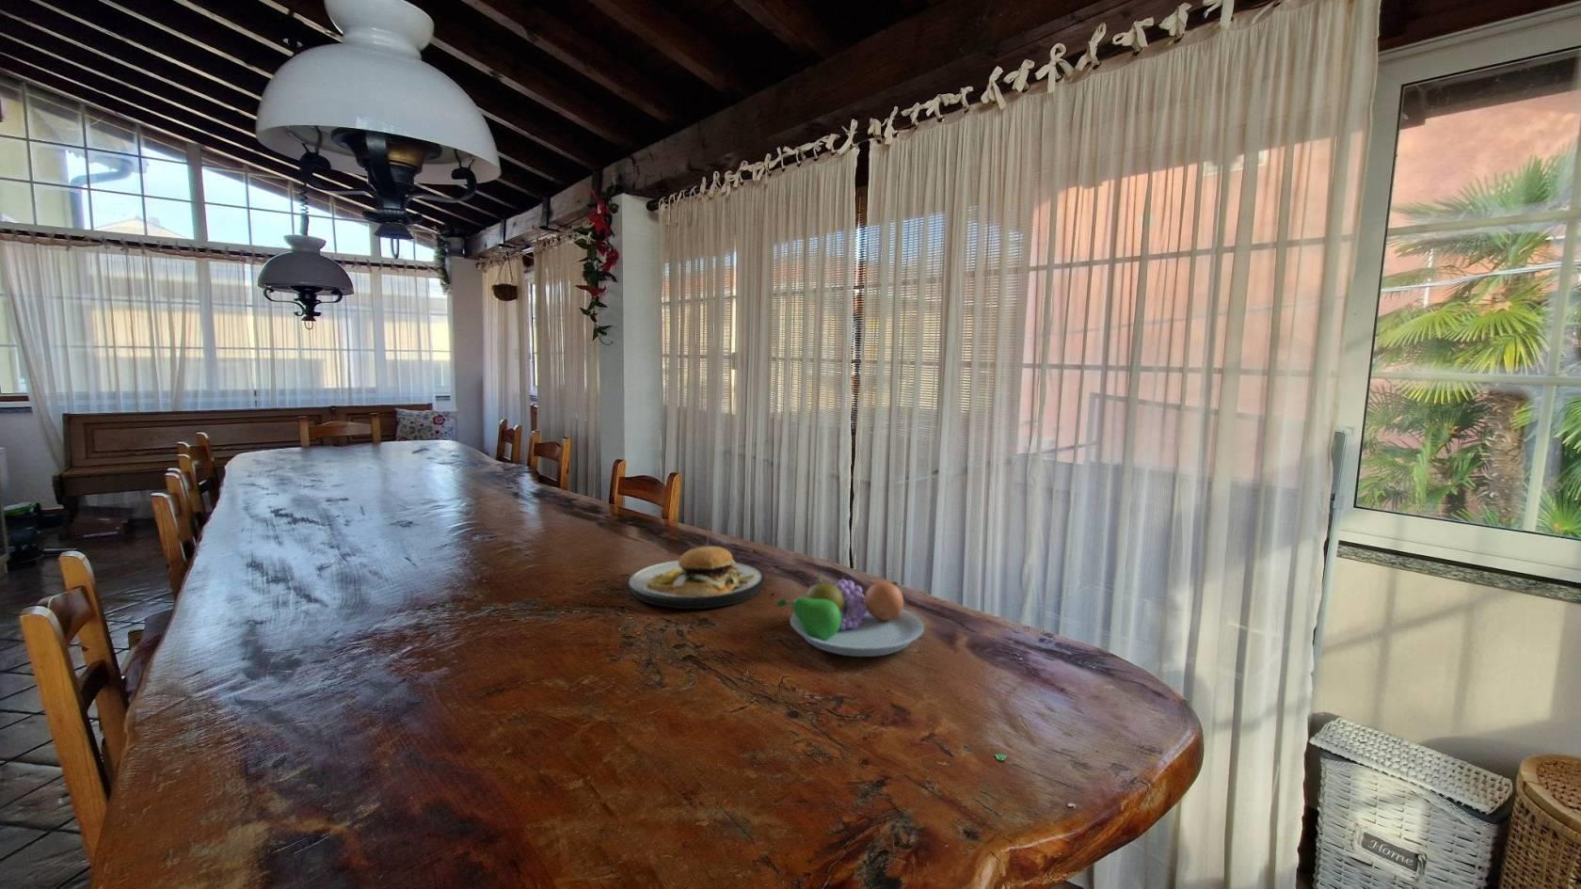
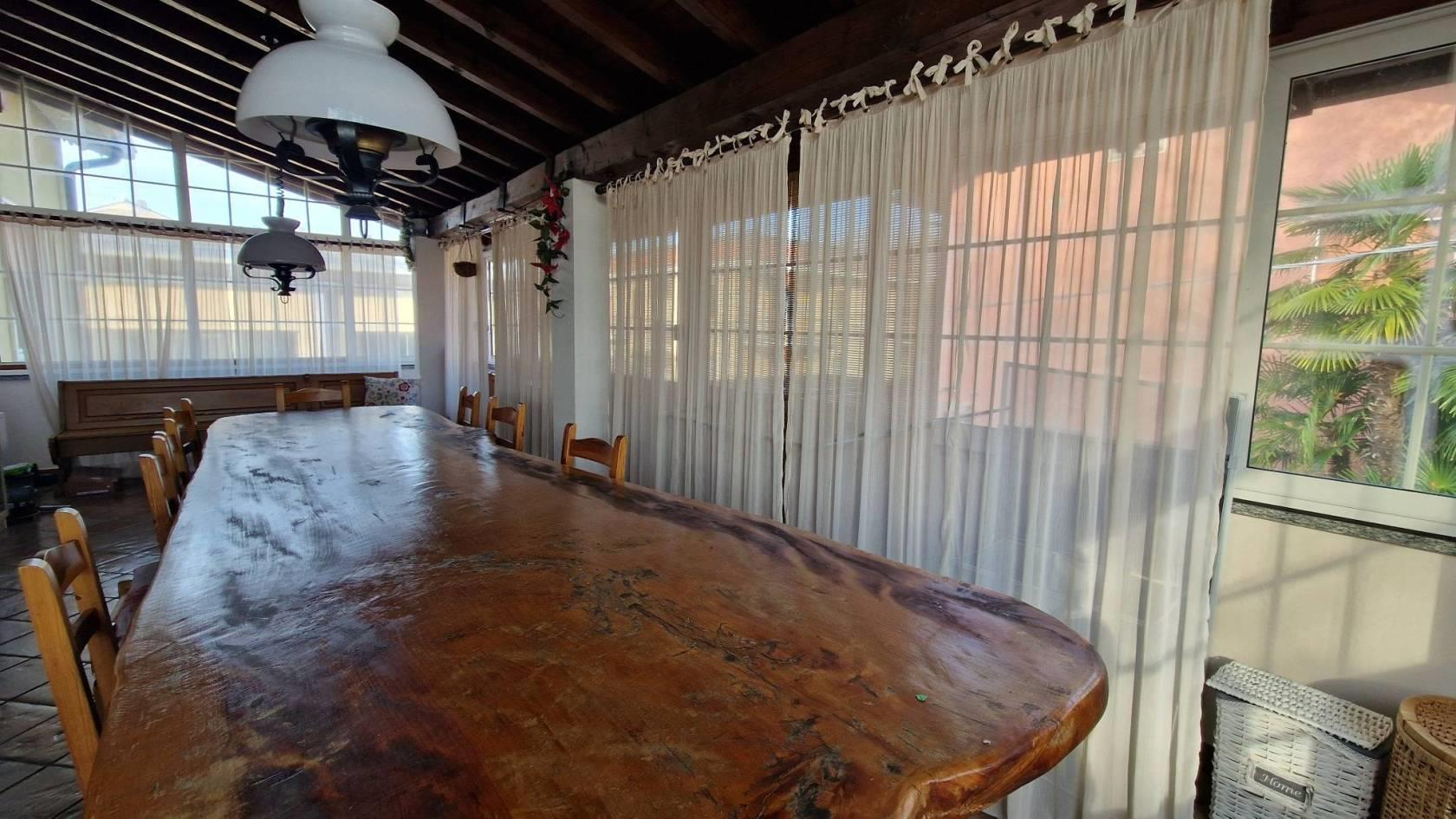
- plate (697, 554)
- fruit bowl (850, 608)
